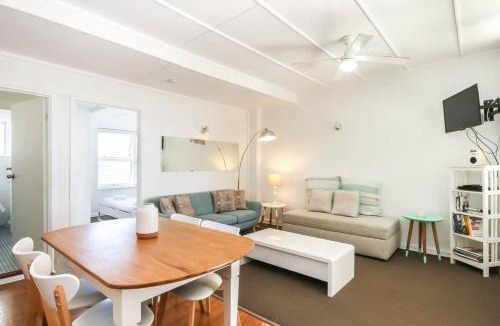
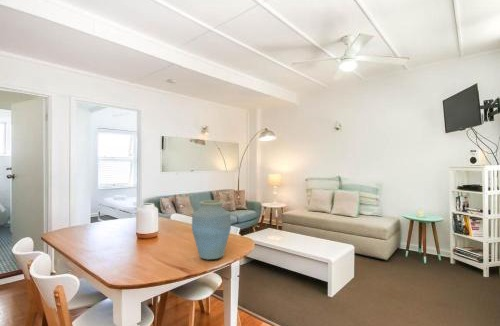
+ vase (211, 229)
